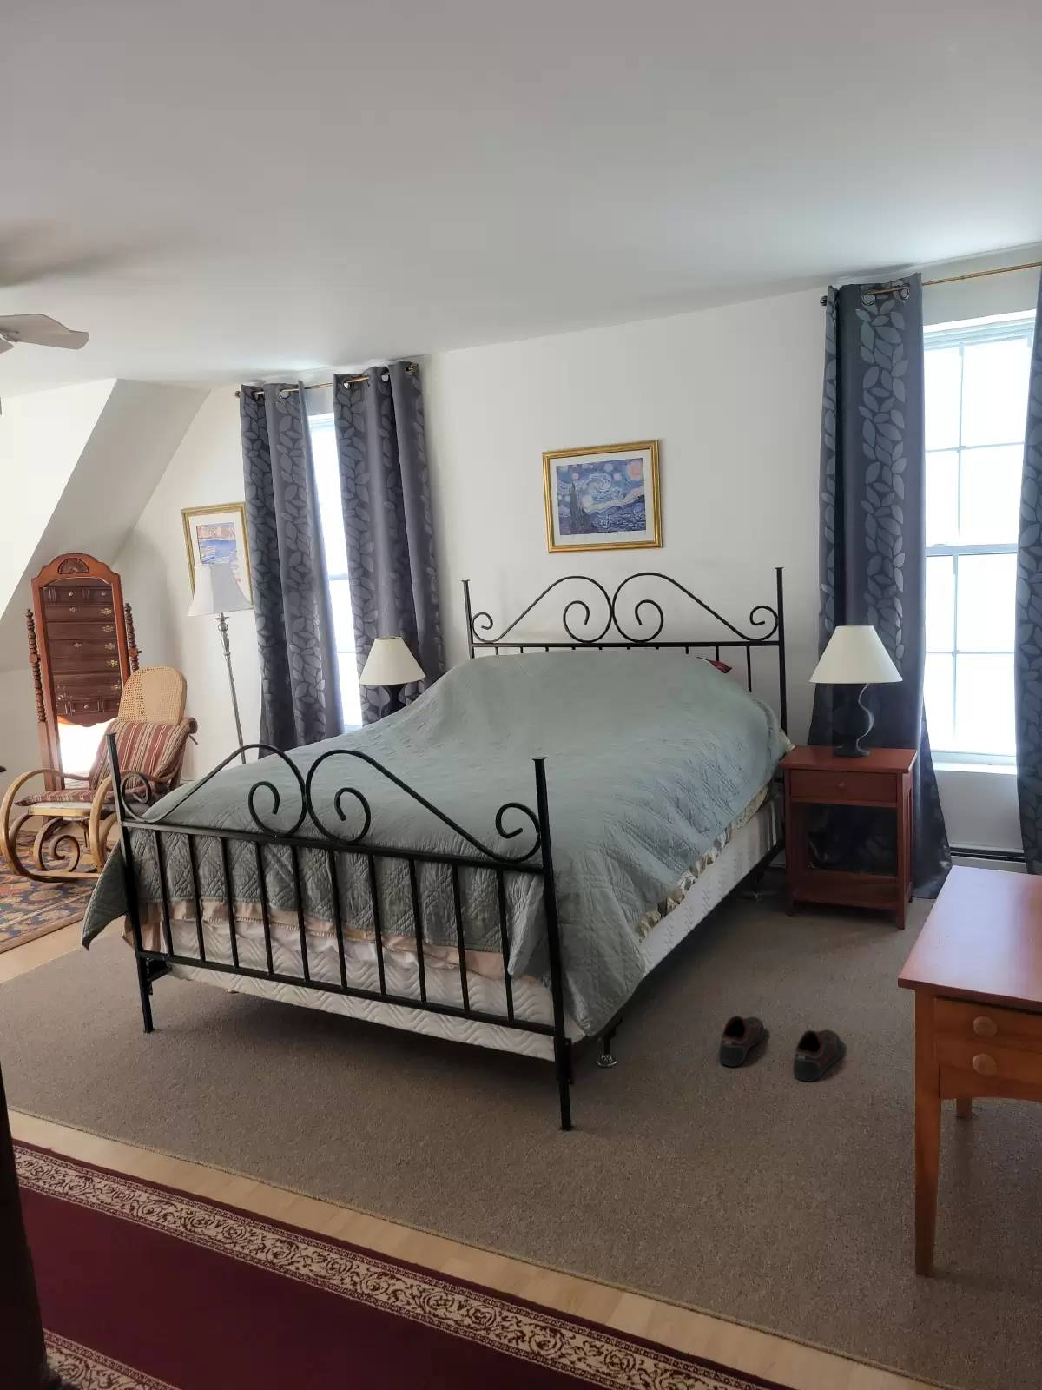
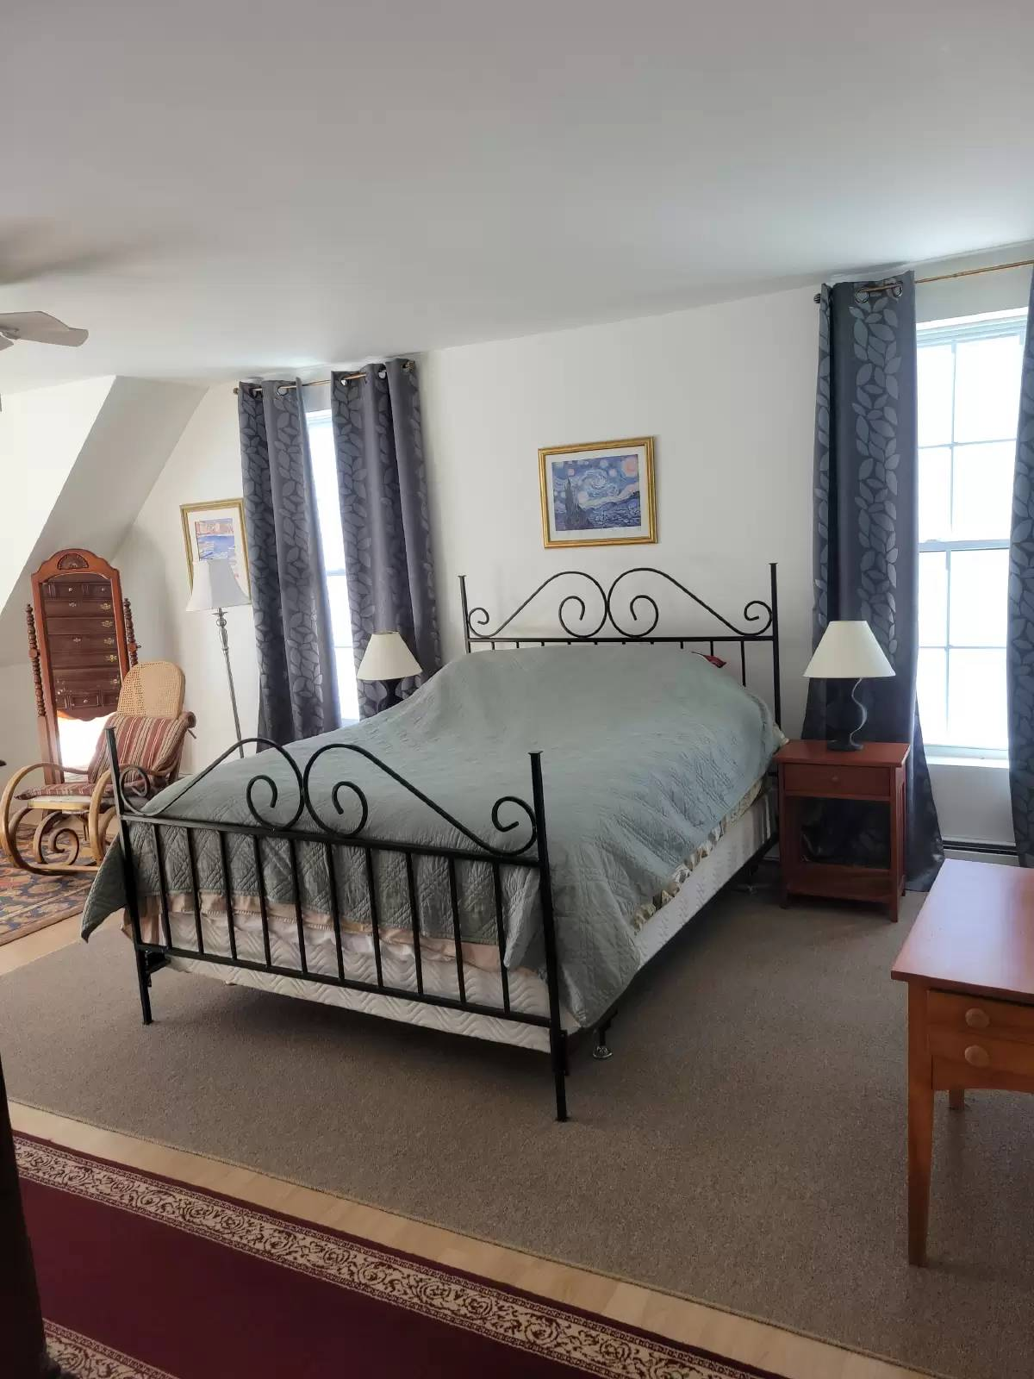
- shoe (763, 1034)
